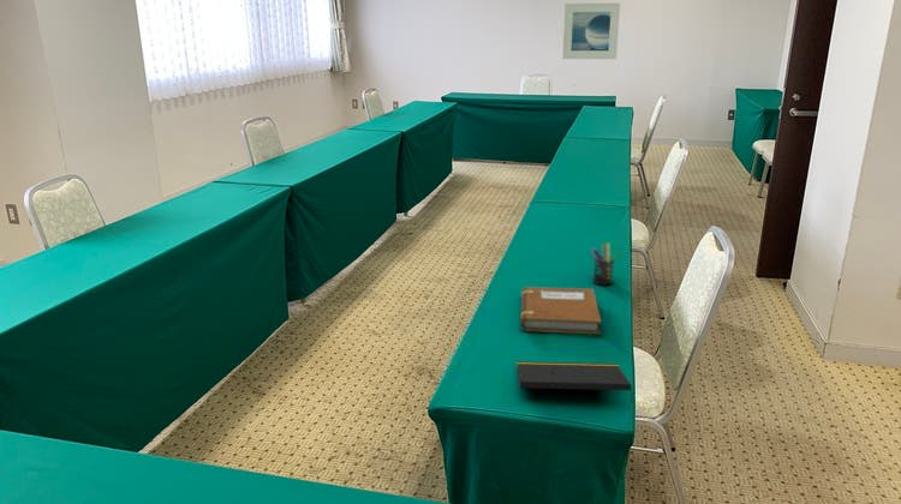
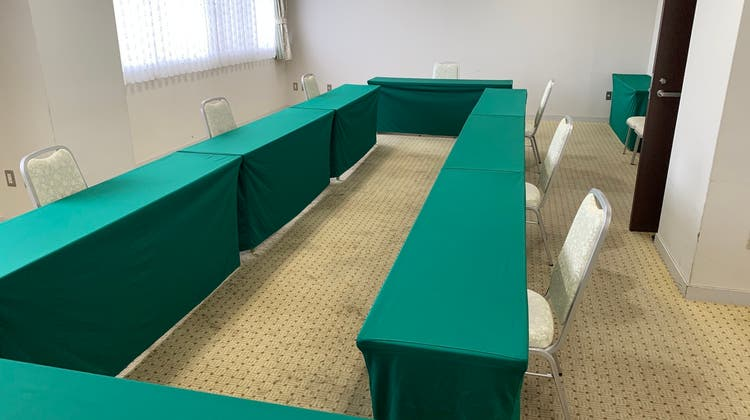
- notepad (569, 374)
- notebook (557, 307)
- pen holder (605, 263)
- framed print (590, 31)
